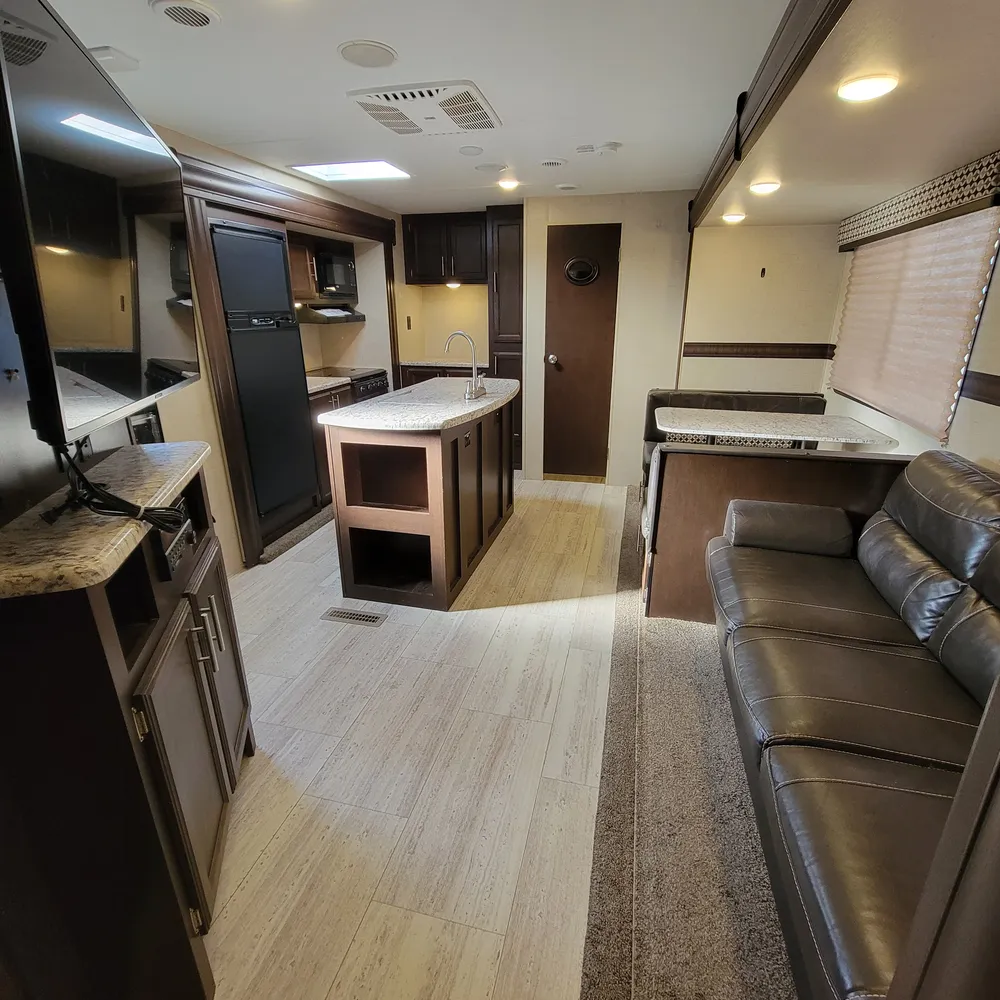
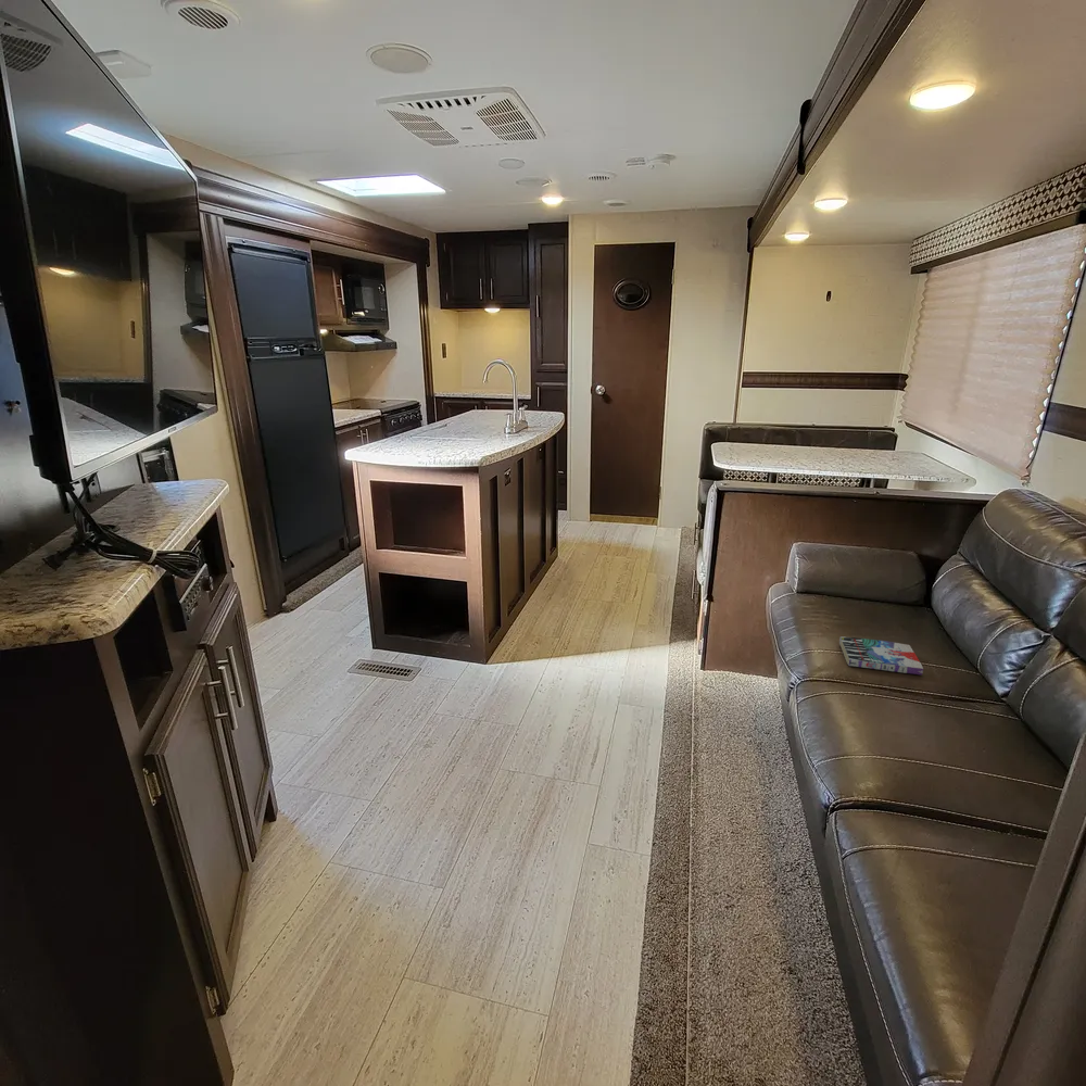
+ book (879, 654)
